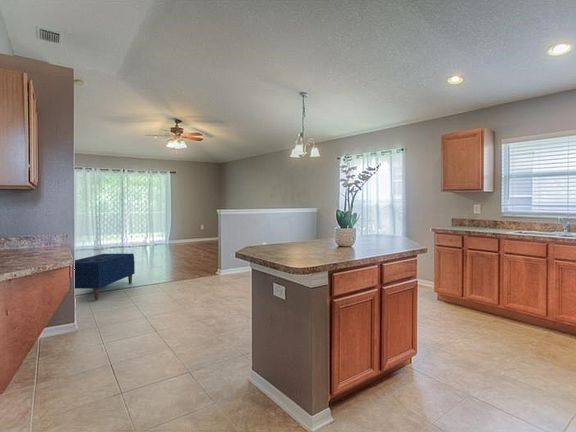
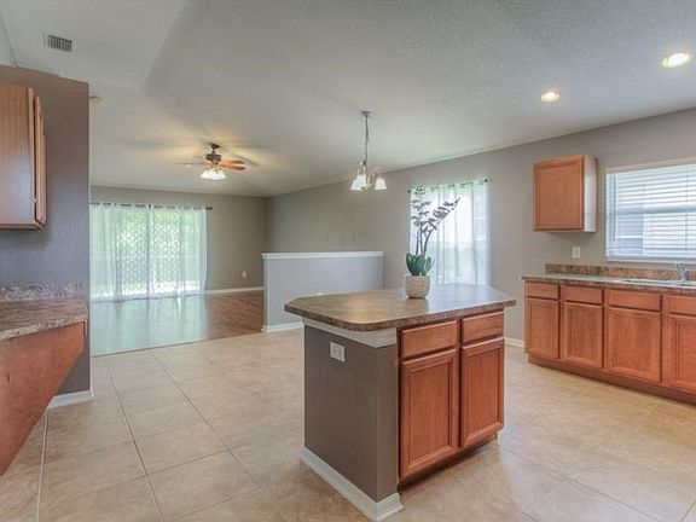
- bench (101, 274)
